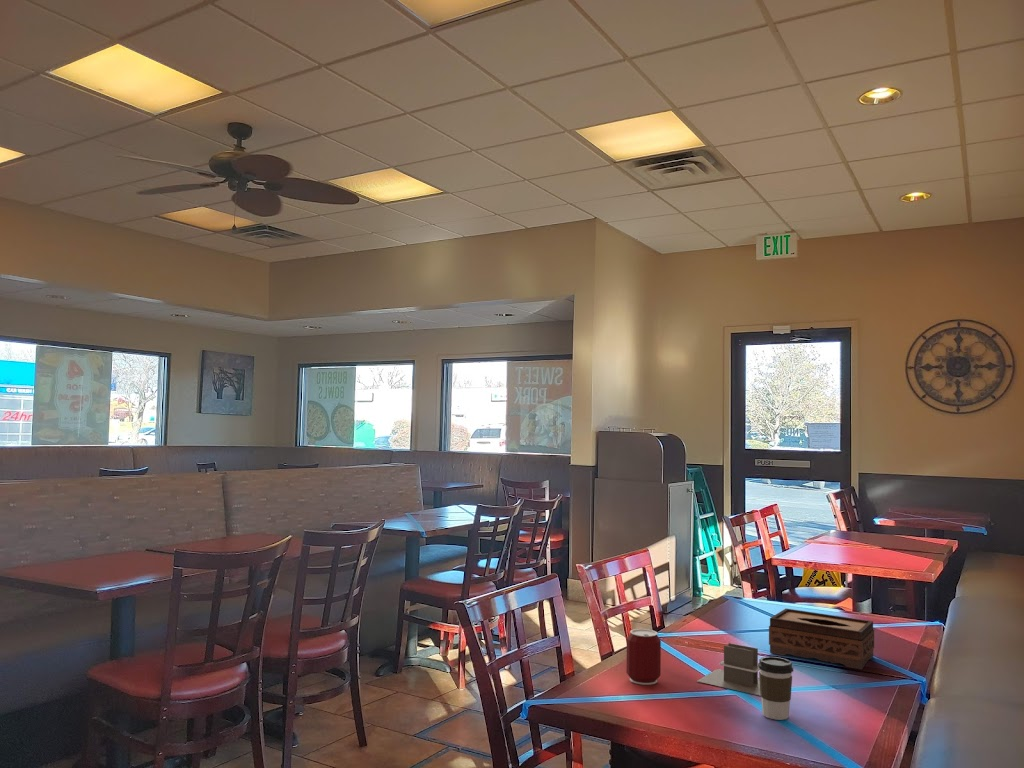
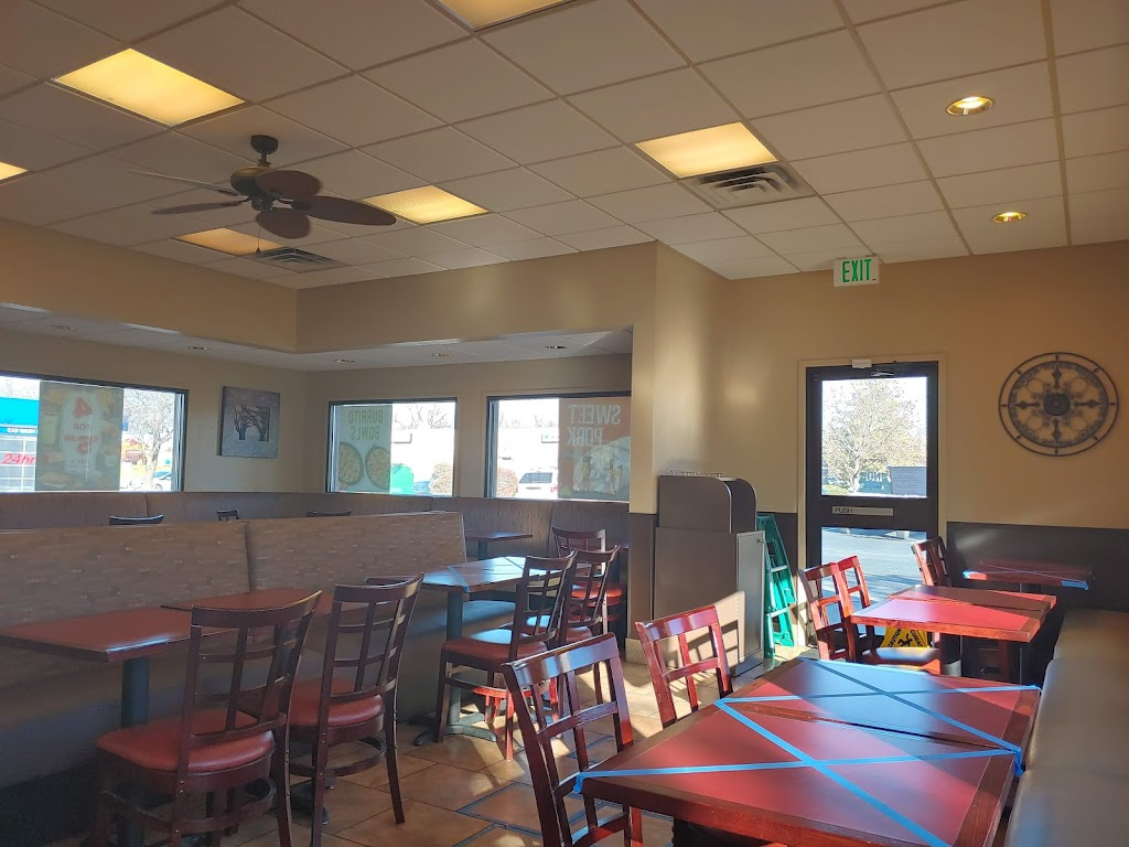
- coffee cup (775, 688)
- can (643, 656)
- napkin holder (740, 664)
- tissue box (821, 637)
